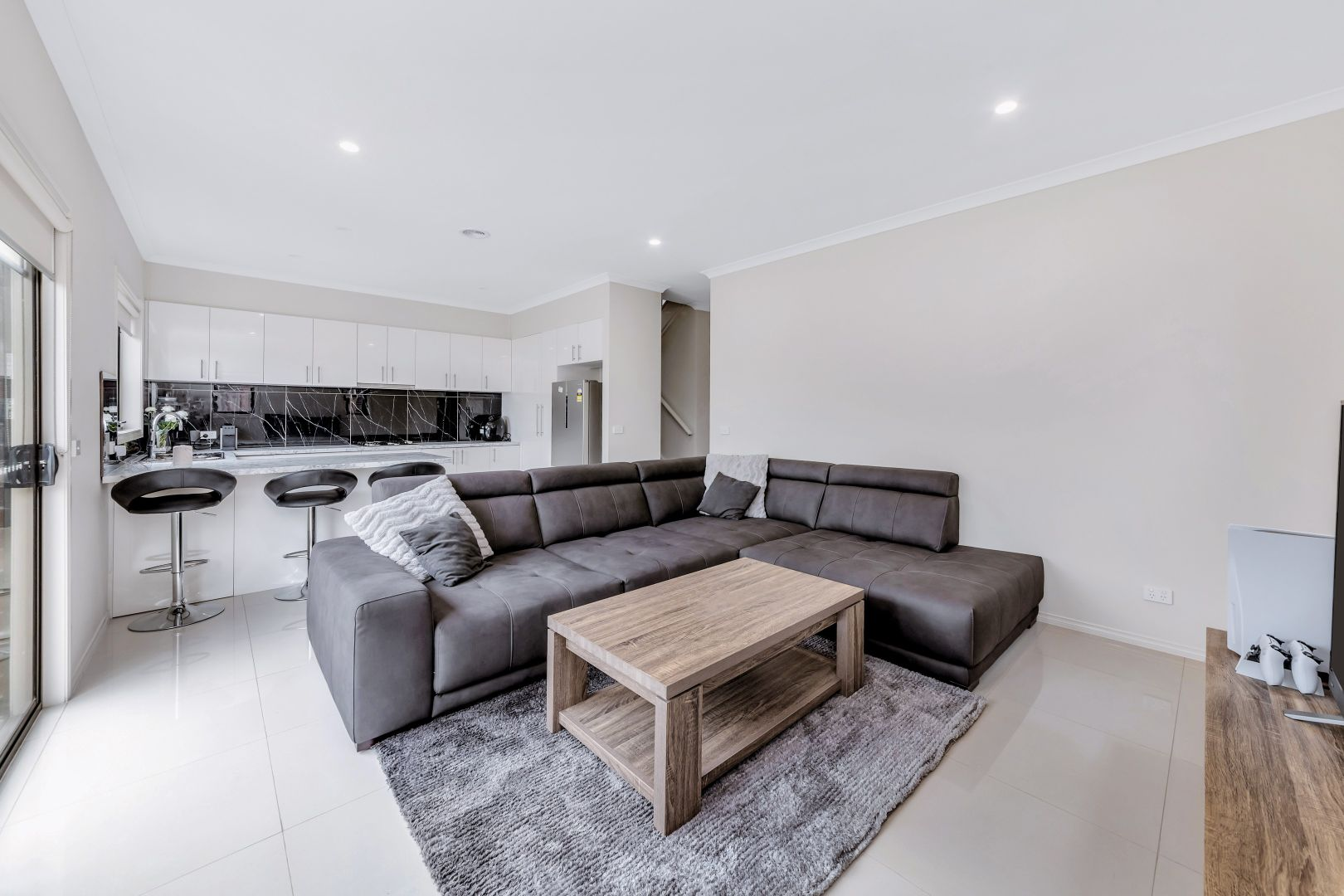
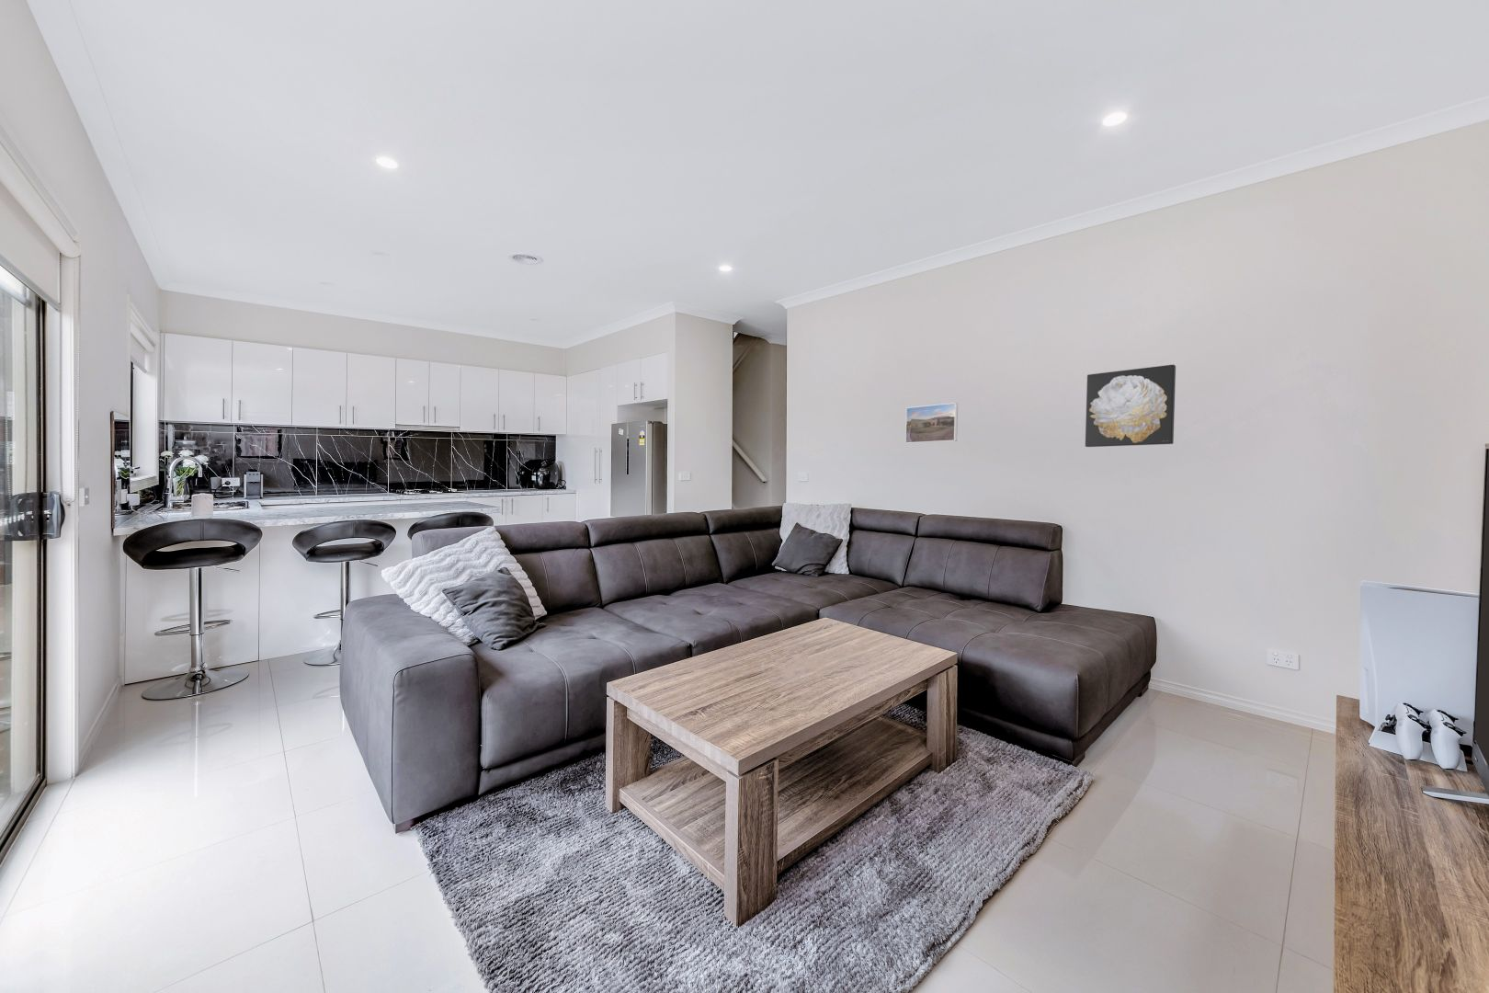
+ wall art (1128, 408)
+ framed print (931, 423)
